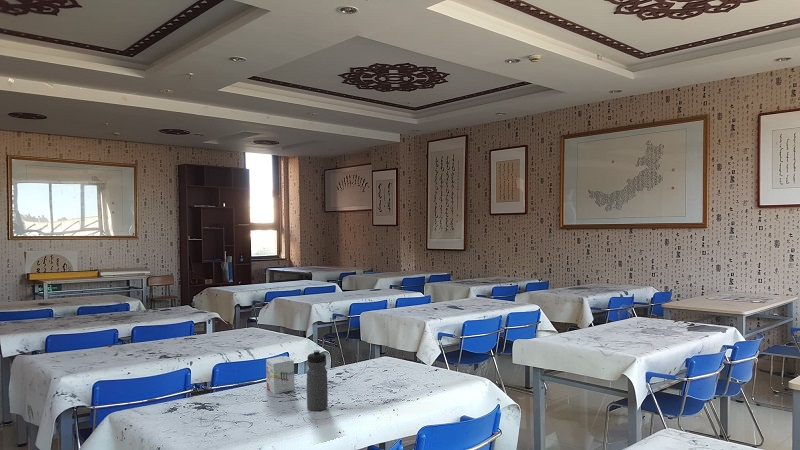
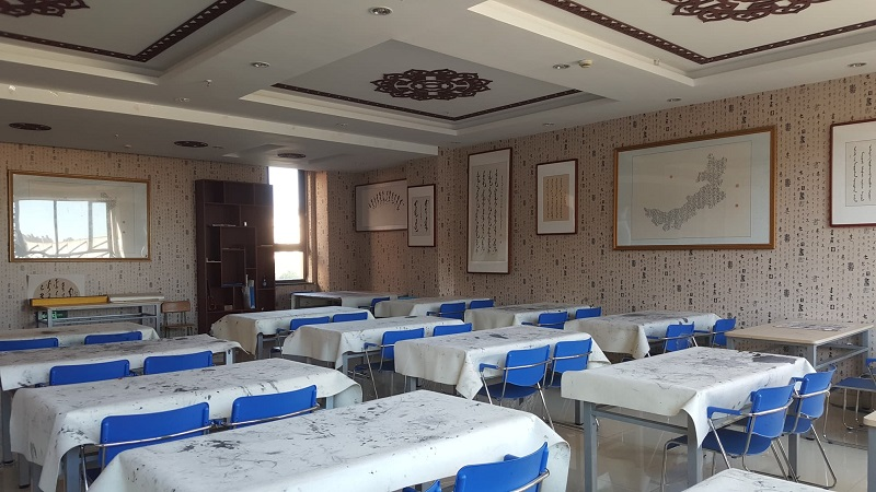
- ink box (280, 374)
- water bottle (317, 379)
